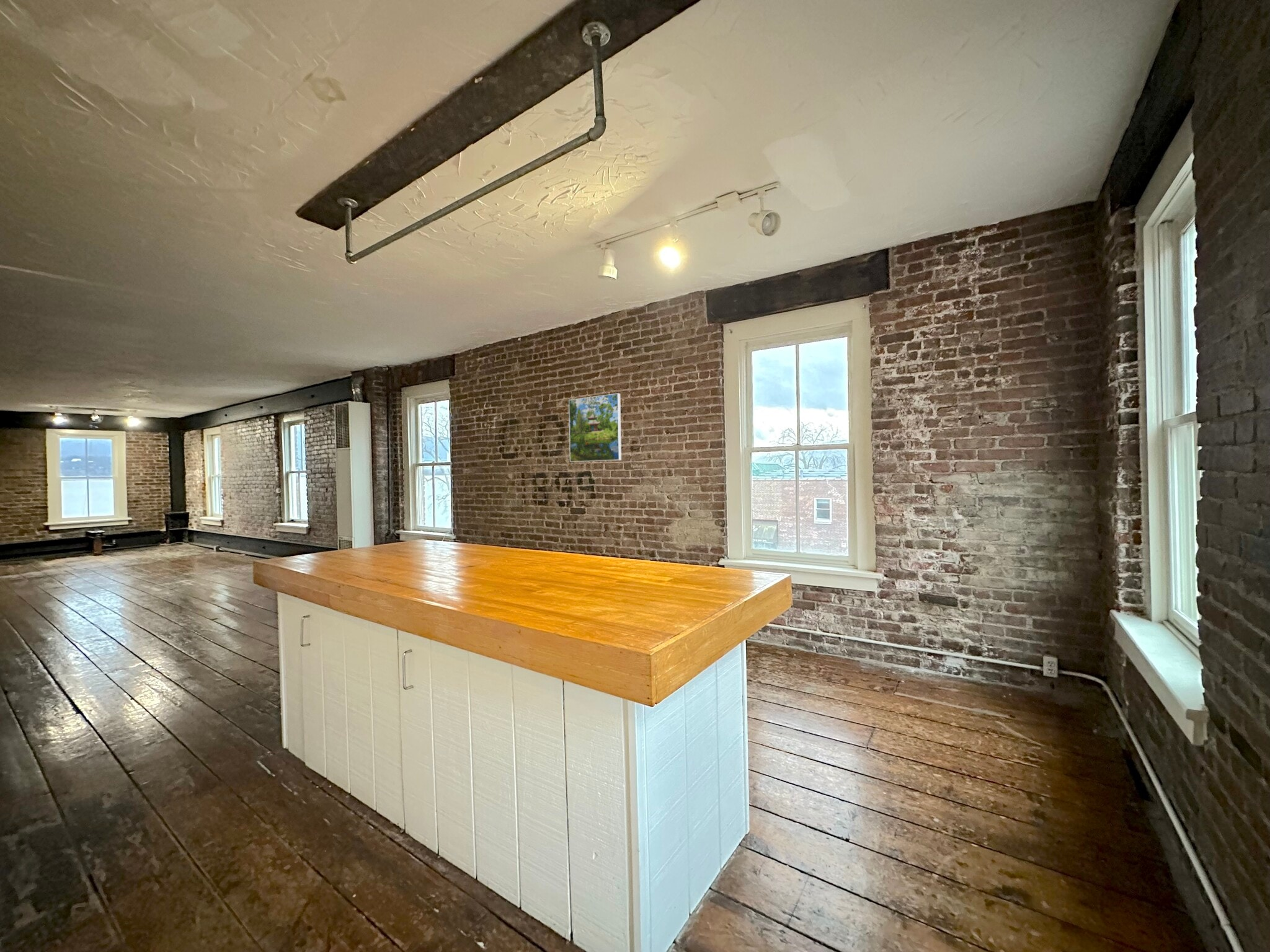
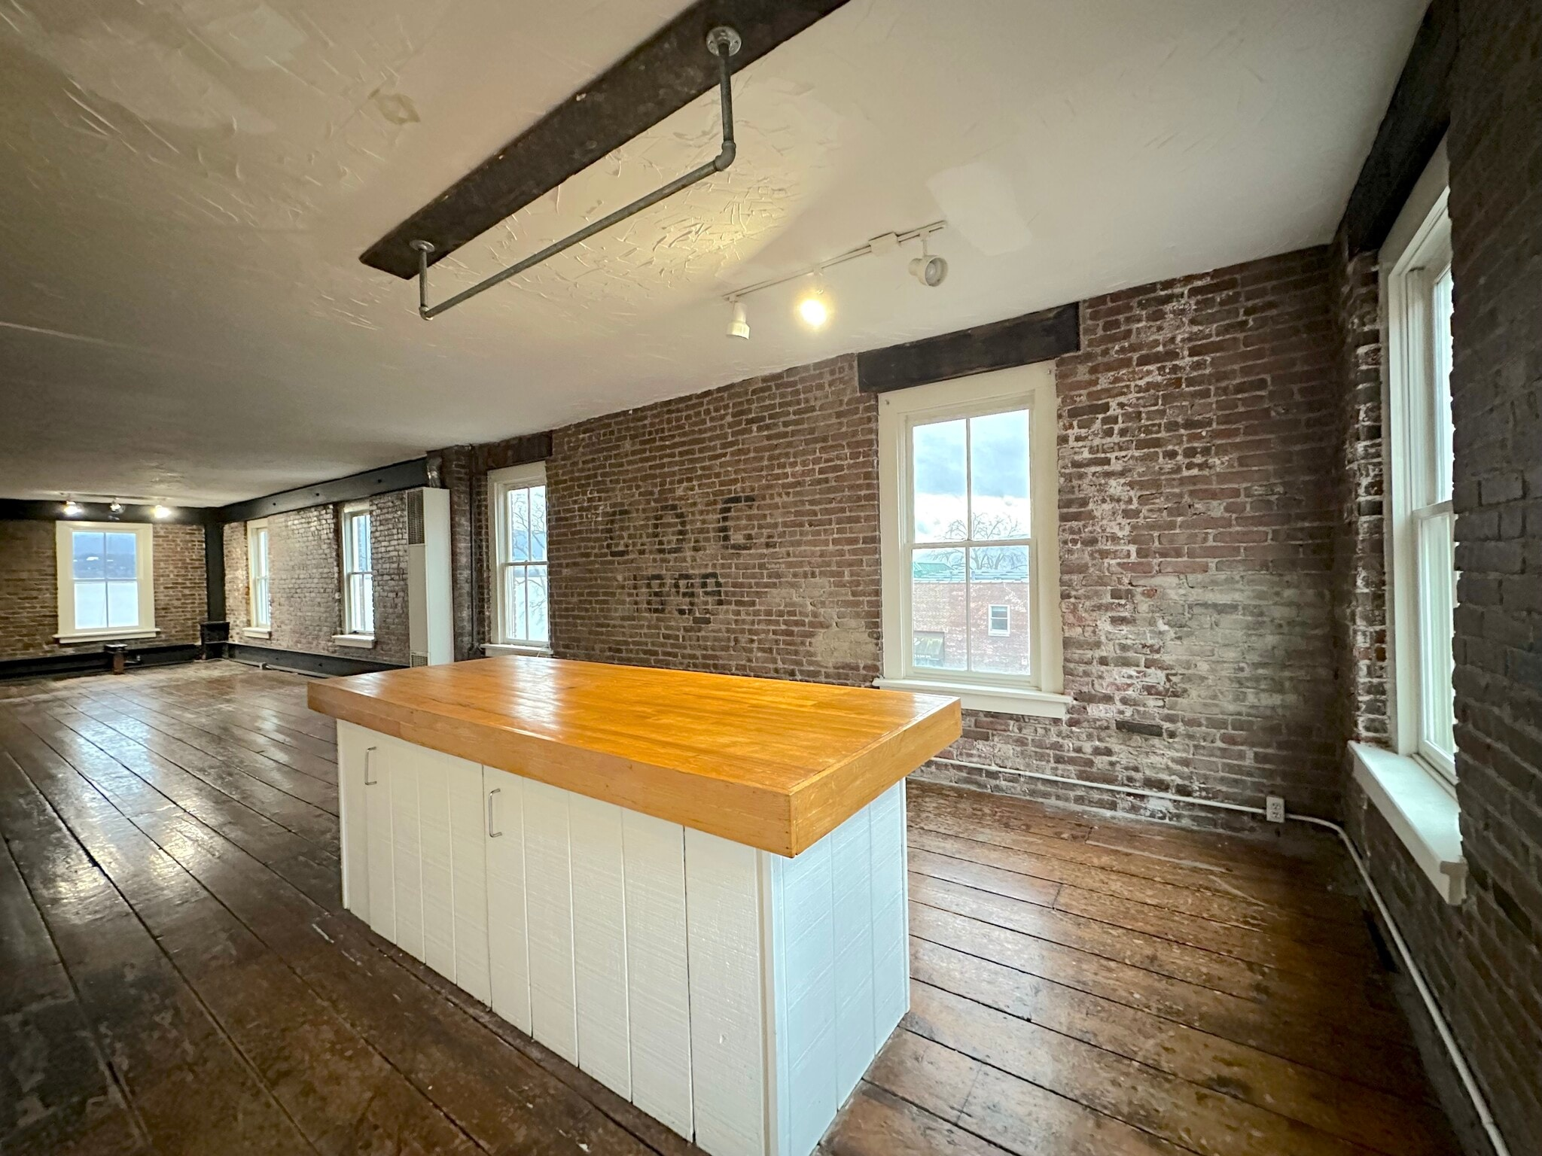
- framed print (594, 429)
